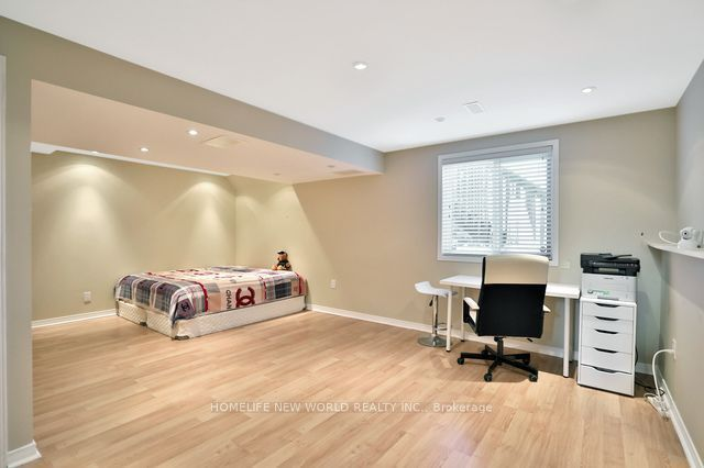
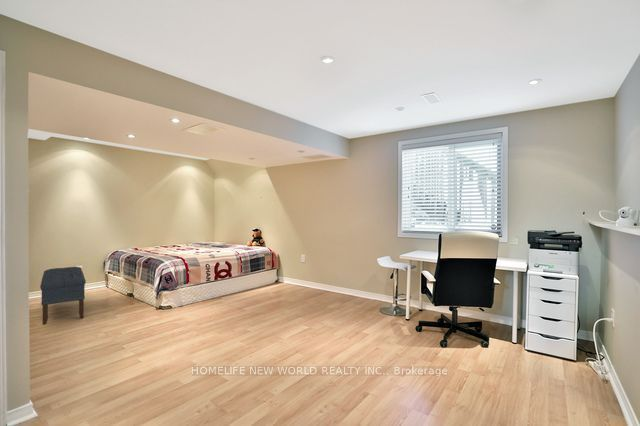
+ bench (63, 291)
